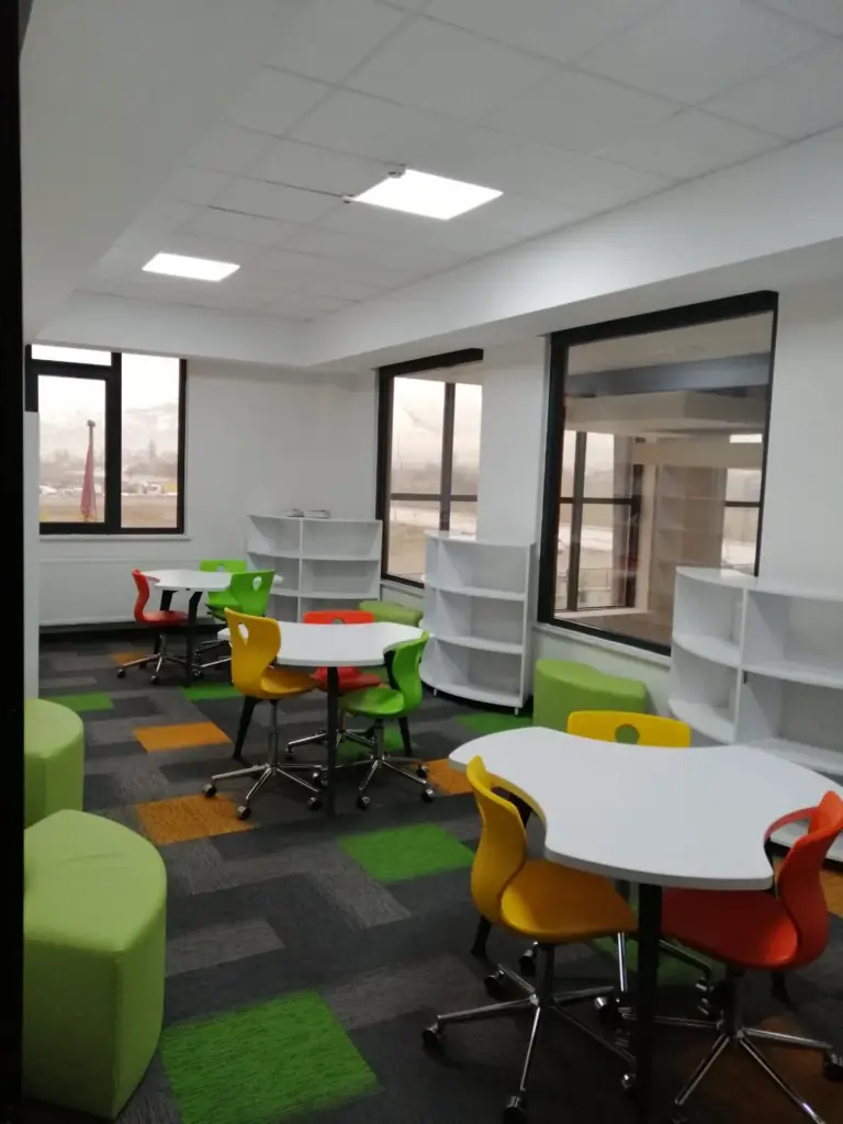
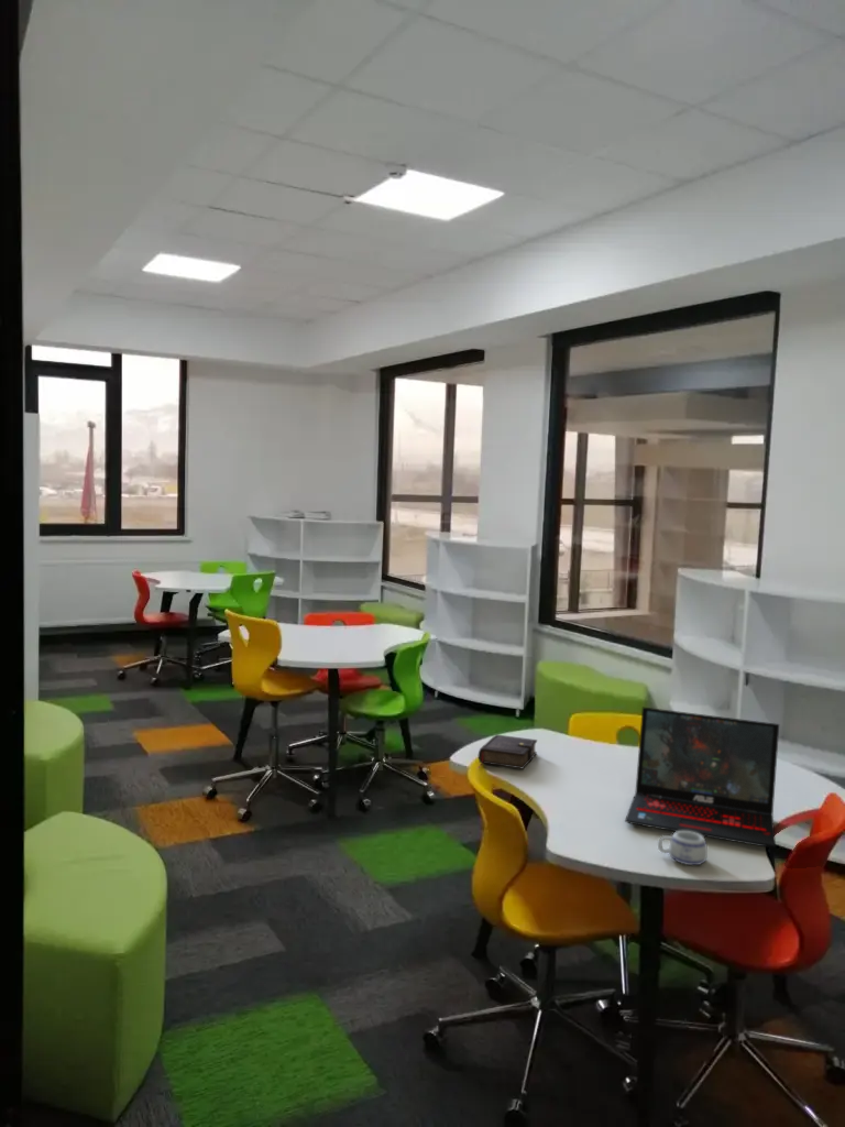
+ book (505, 753)
+ laptop (703, 773)
+ mug (682, 846)
